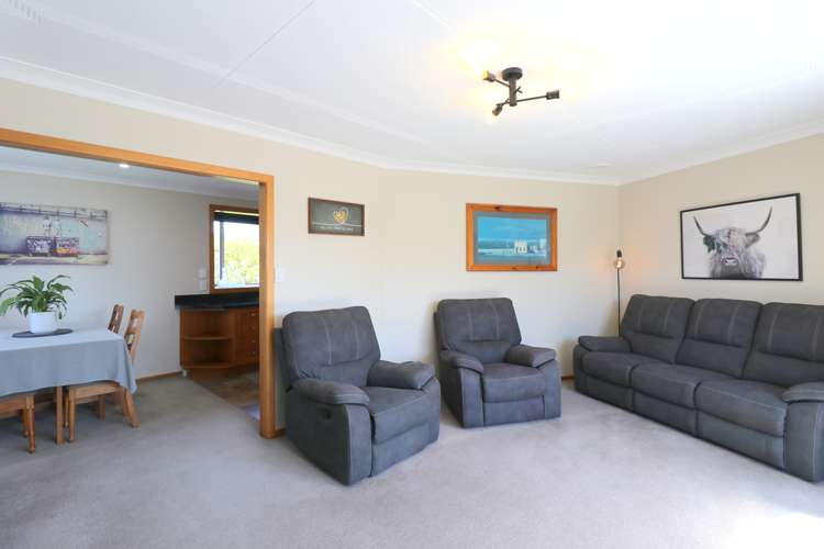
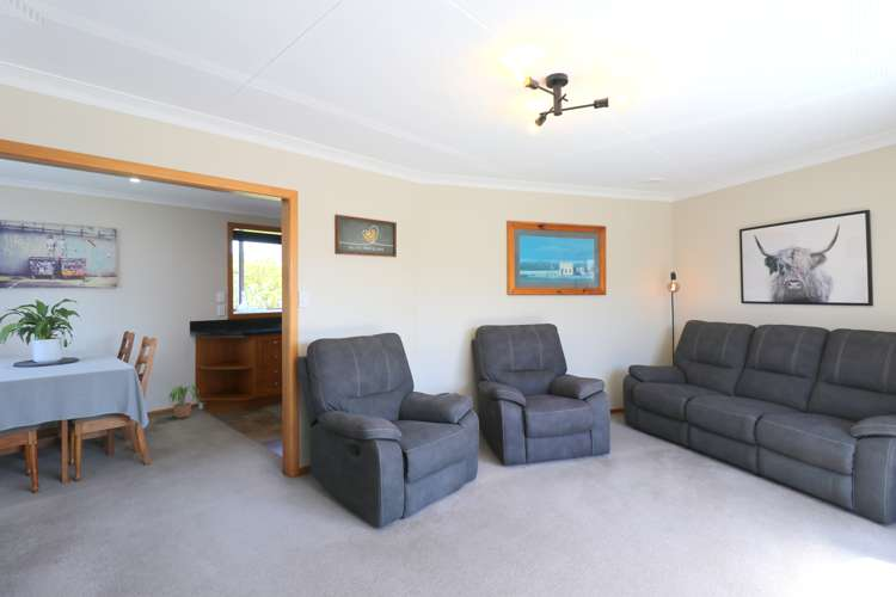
+ potted plant (183, 400)
